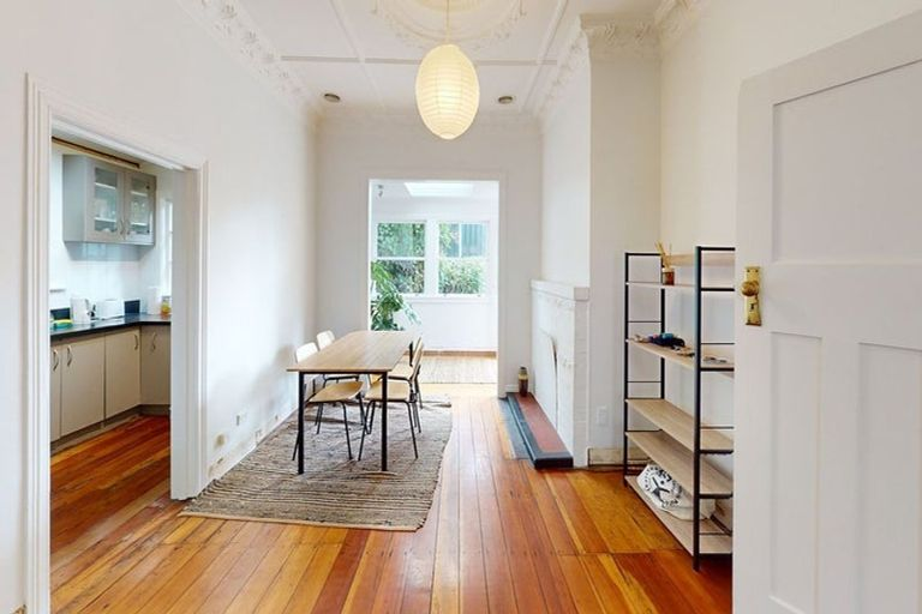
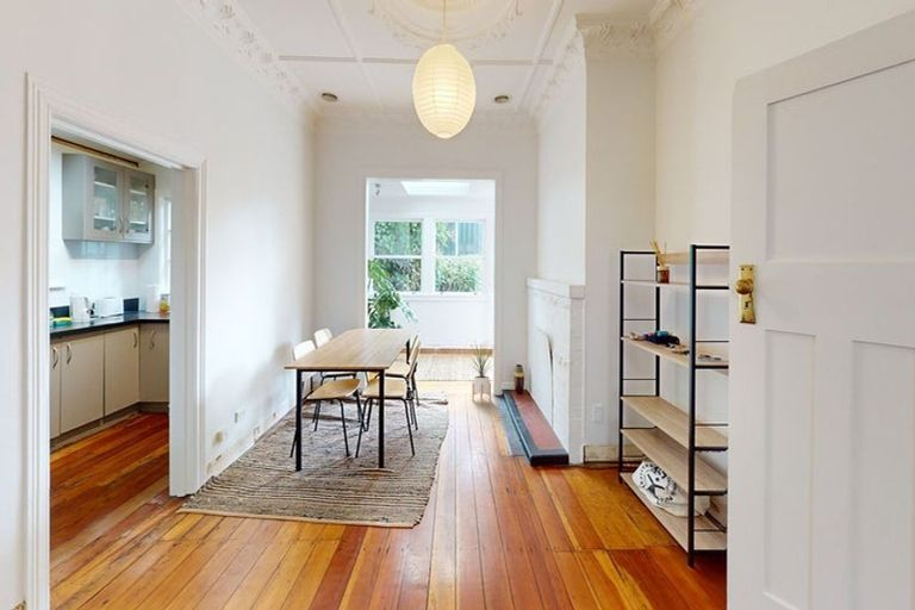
+ house plant (481, 369)
